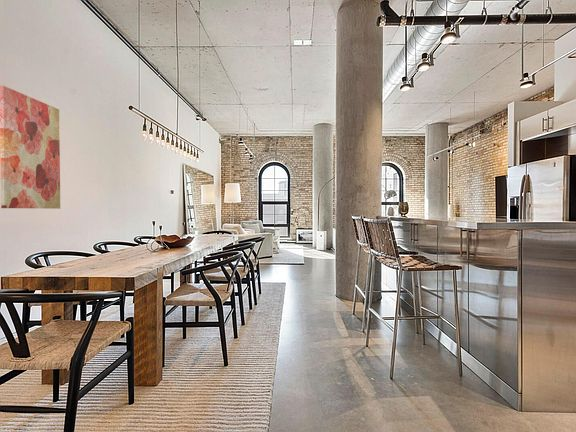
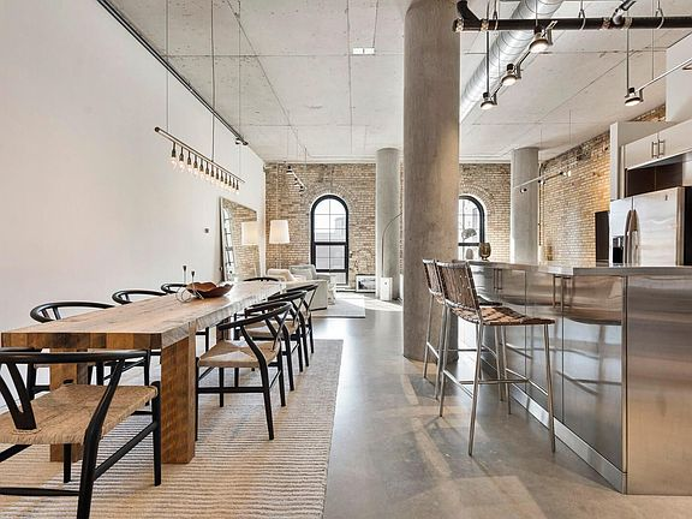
- wall art (33, 153)
